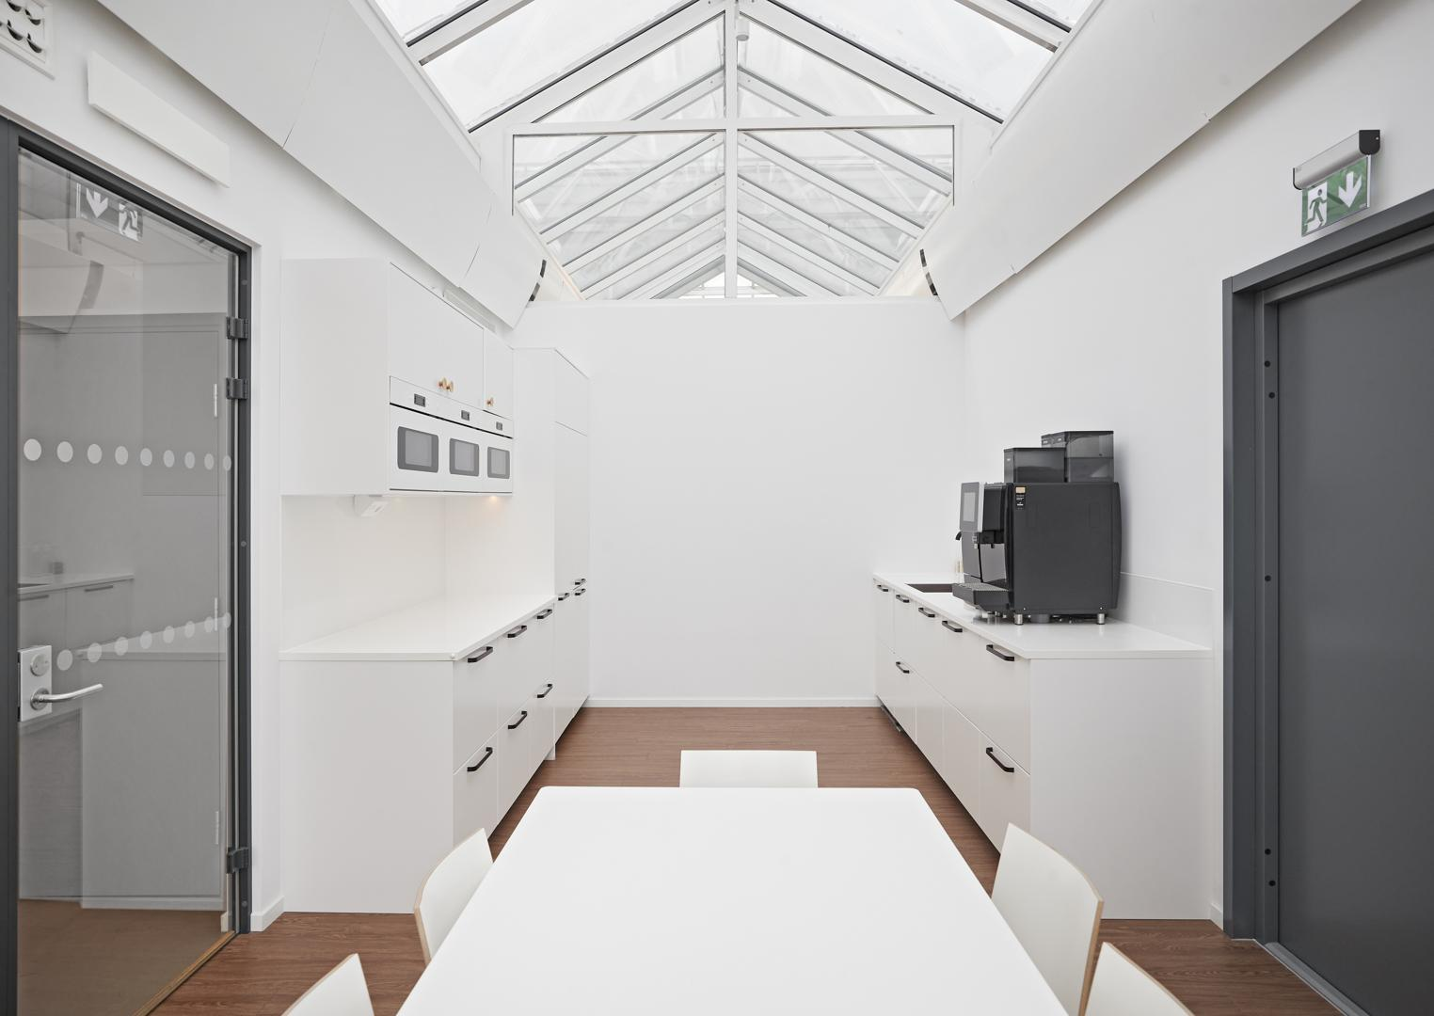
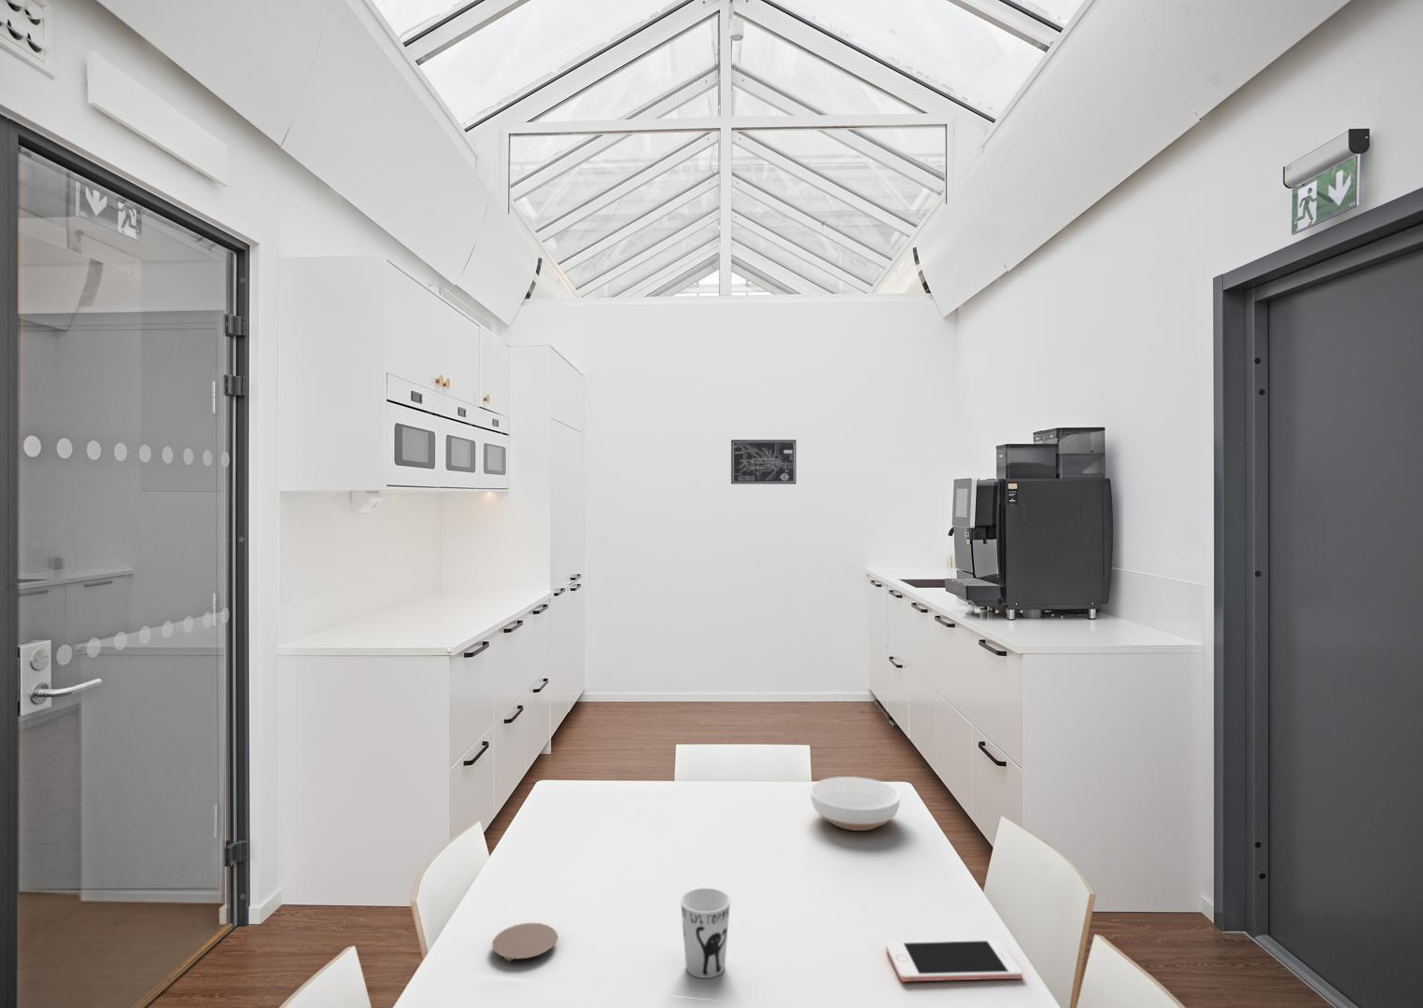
+ bowl (854, 805)
+ cell phone (952, 960)
+ wall art (763, 461)
+ coaster (525, 944)
+ cup (705, 933)
